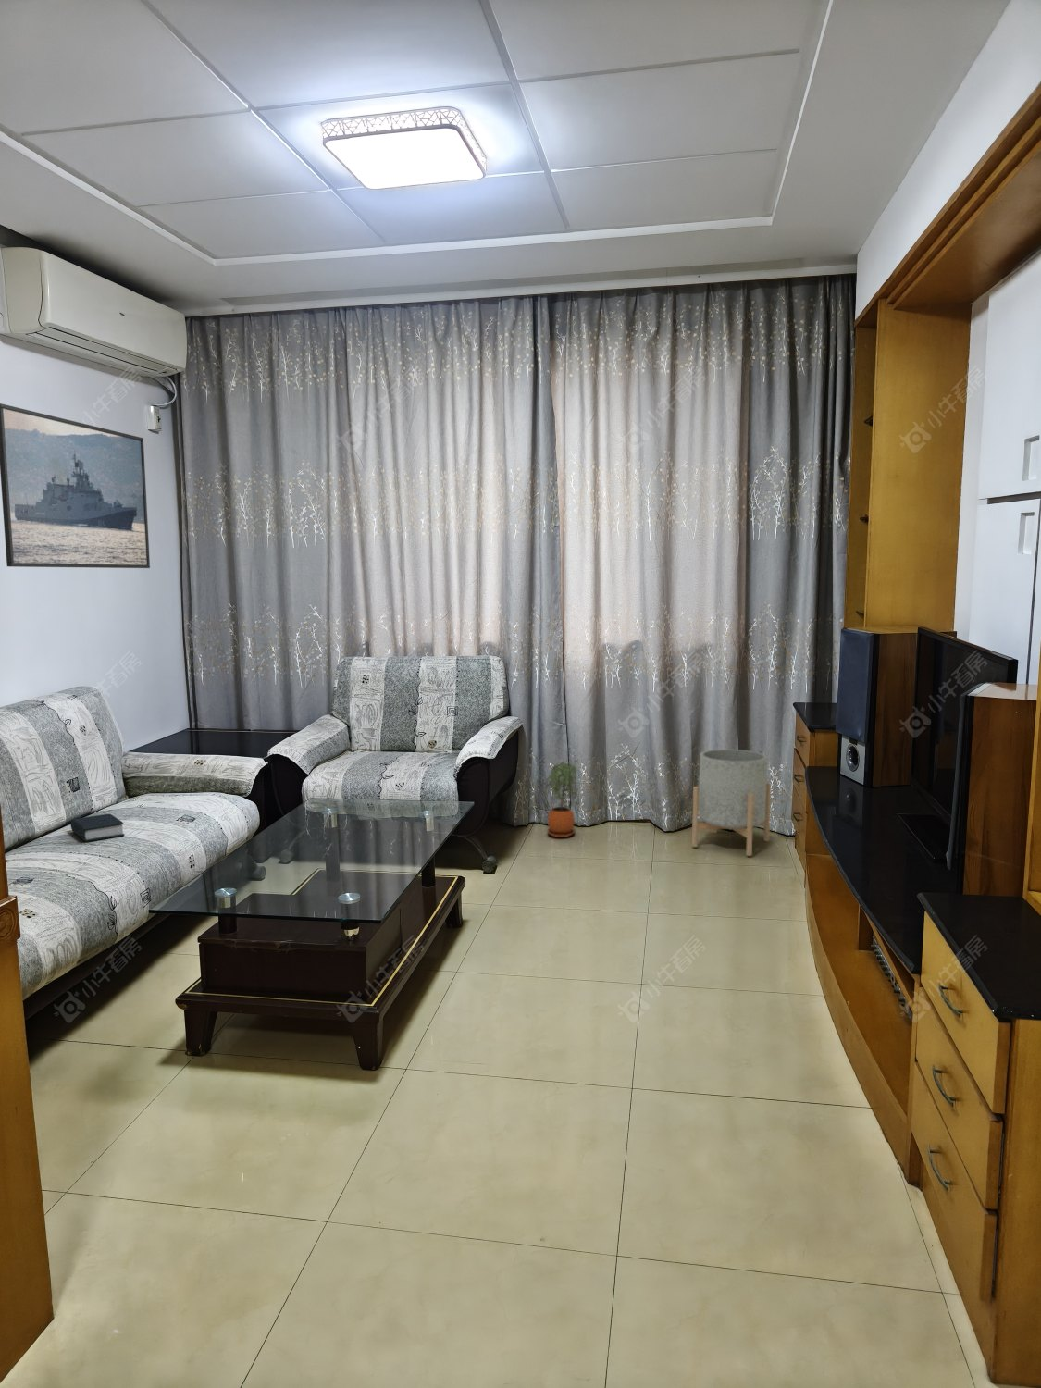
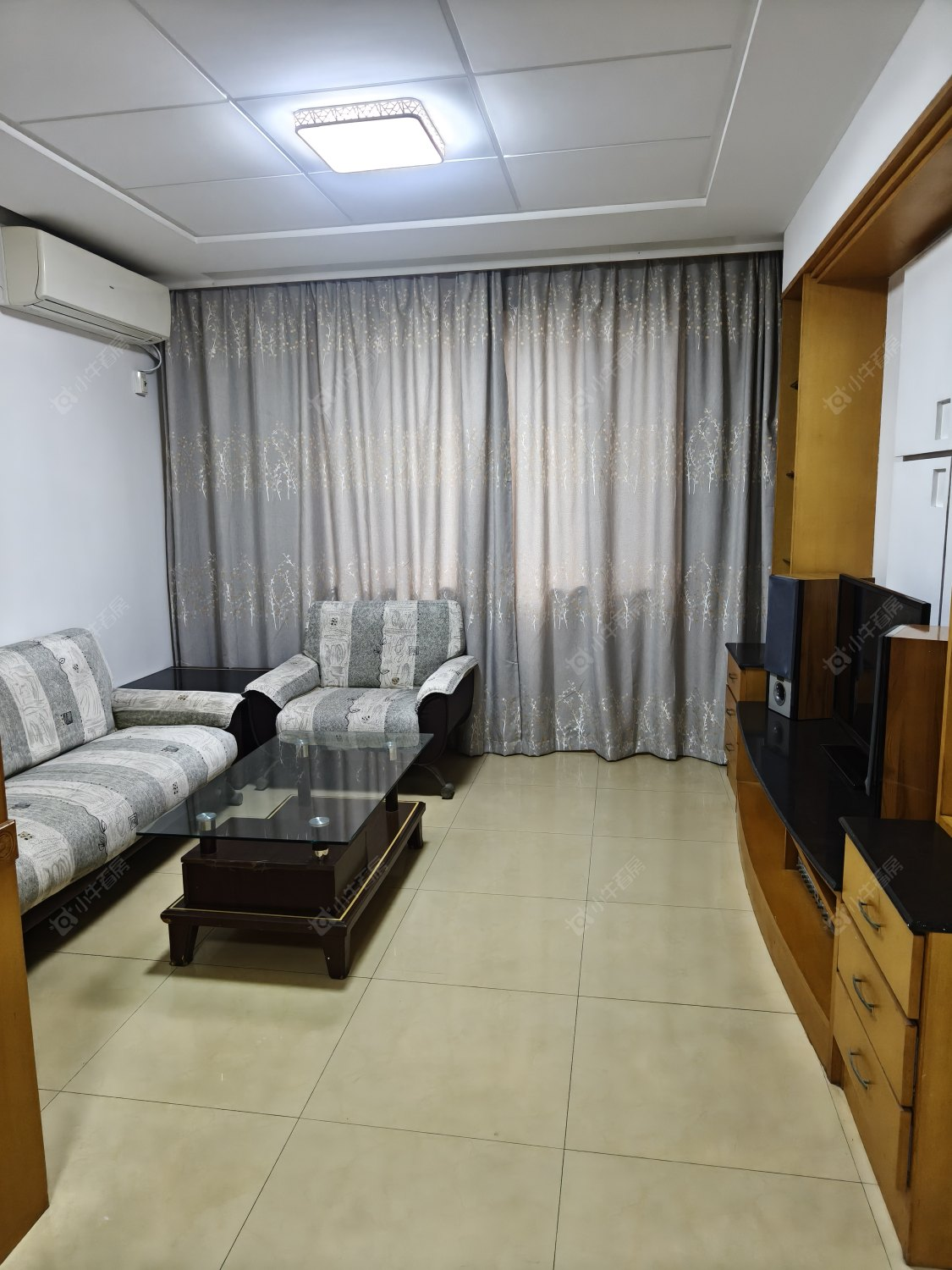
- book (97, 826)
- potted plant (560, 800)
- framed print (81, 495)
- planter (732, 800)
